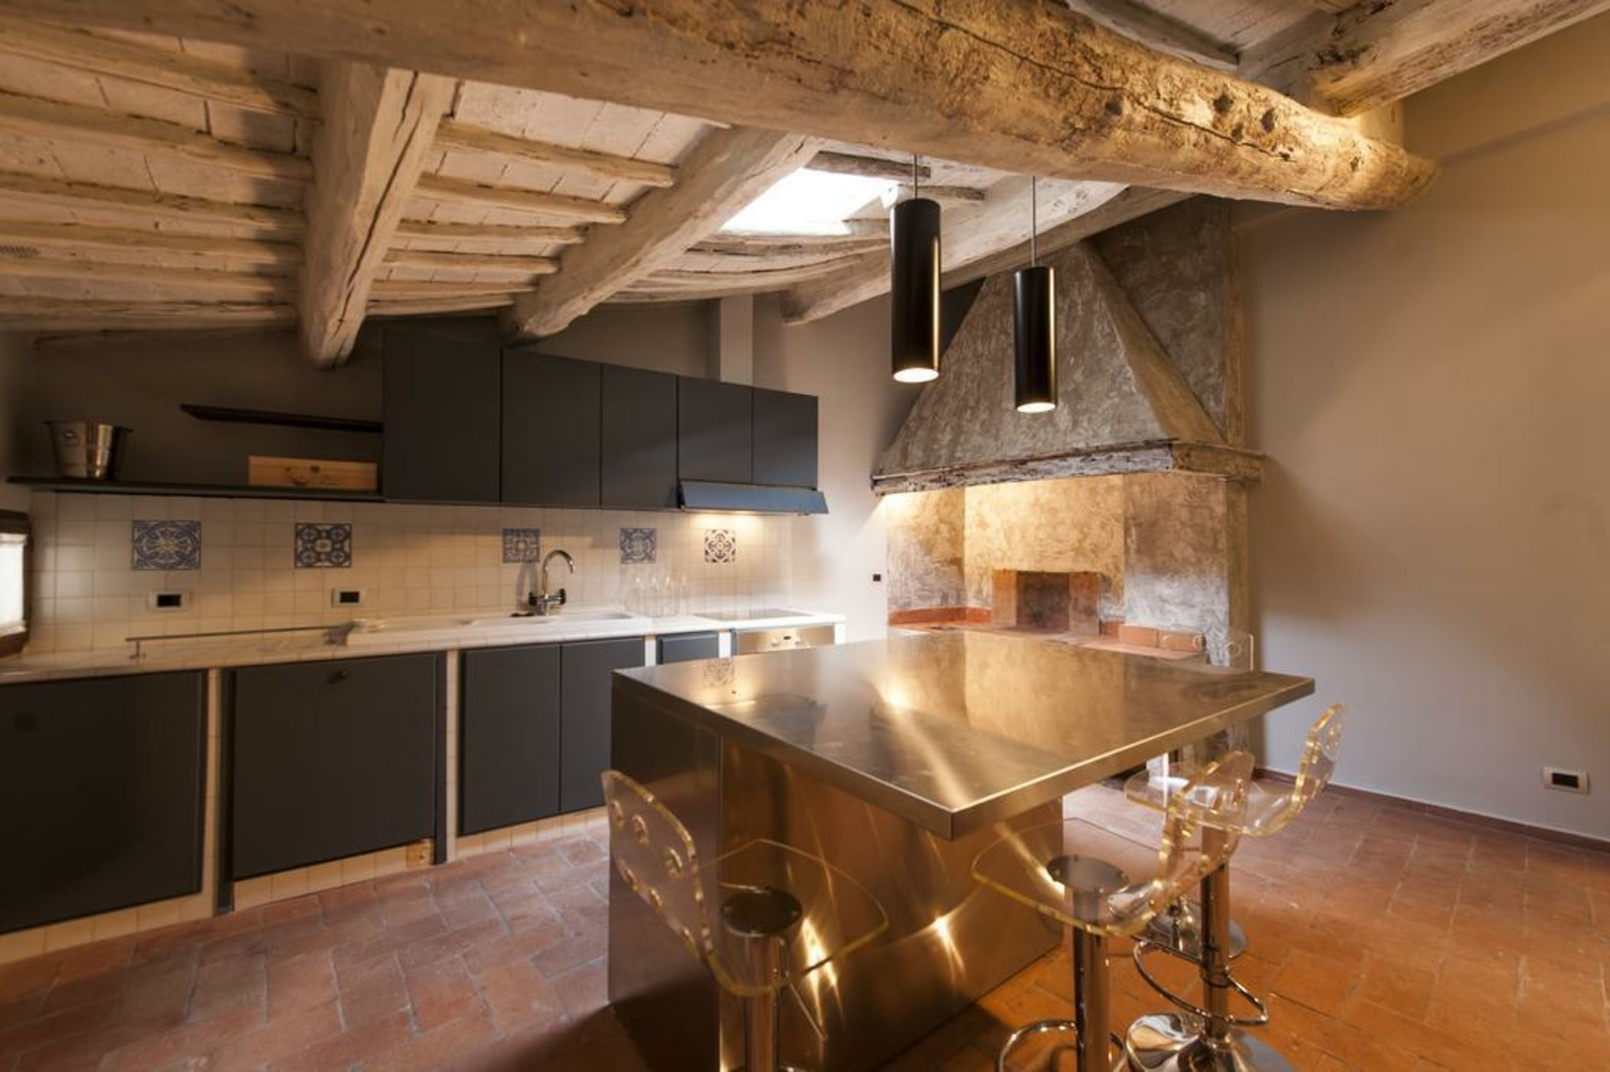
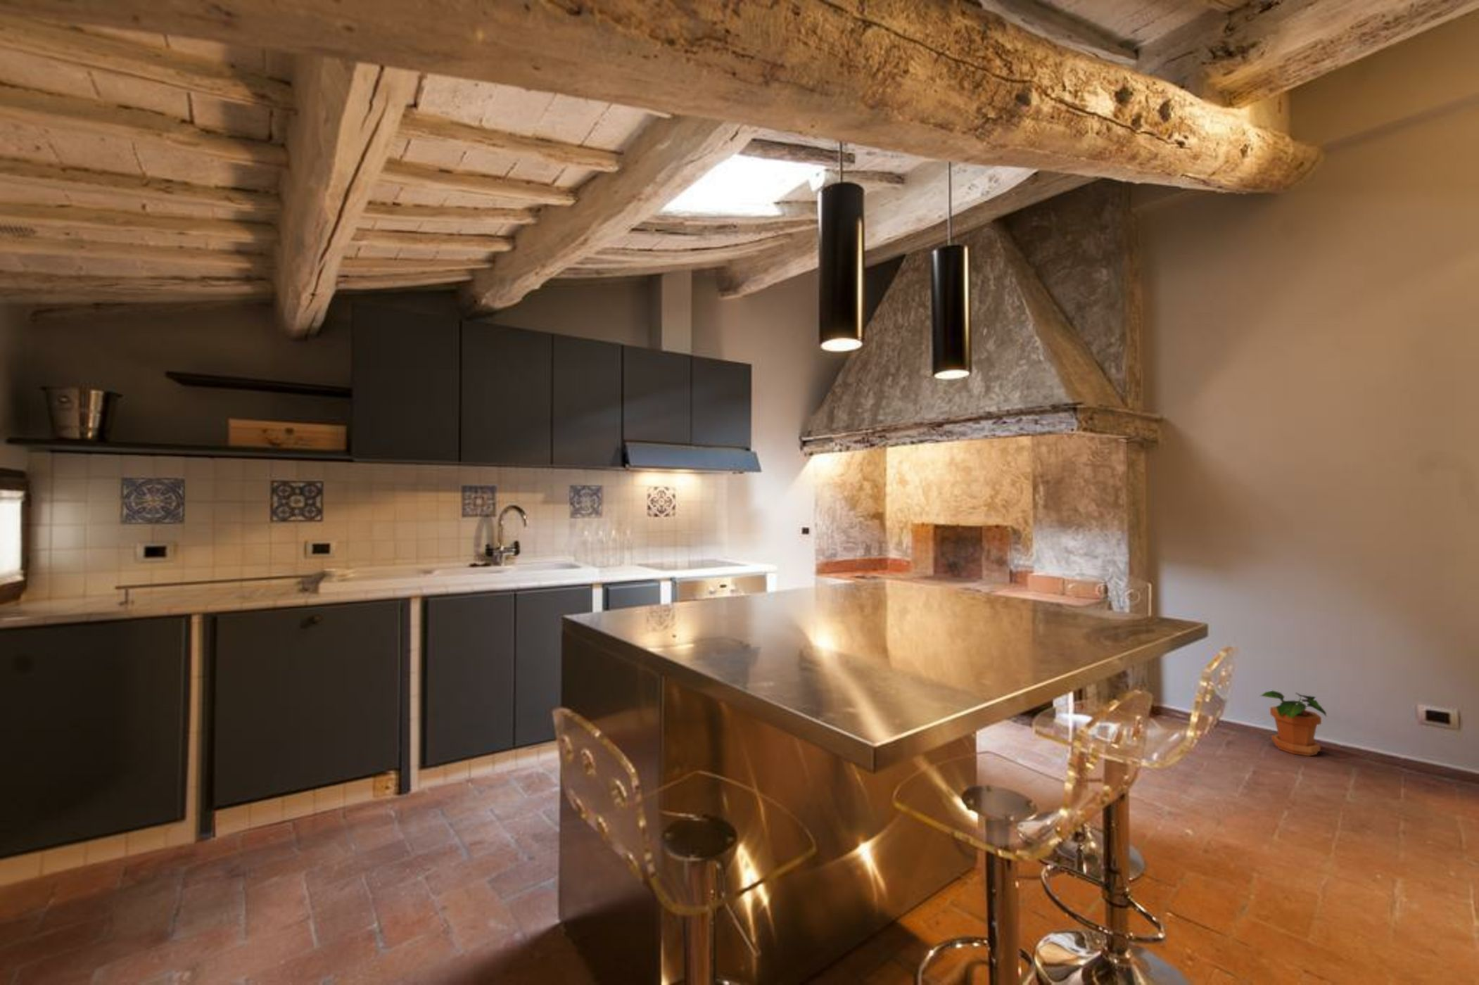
+ potted plant (1290, 722)
